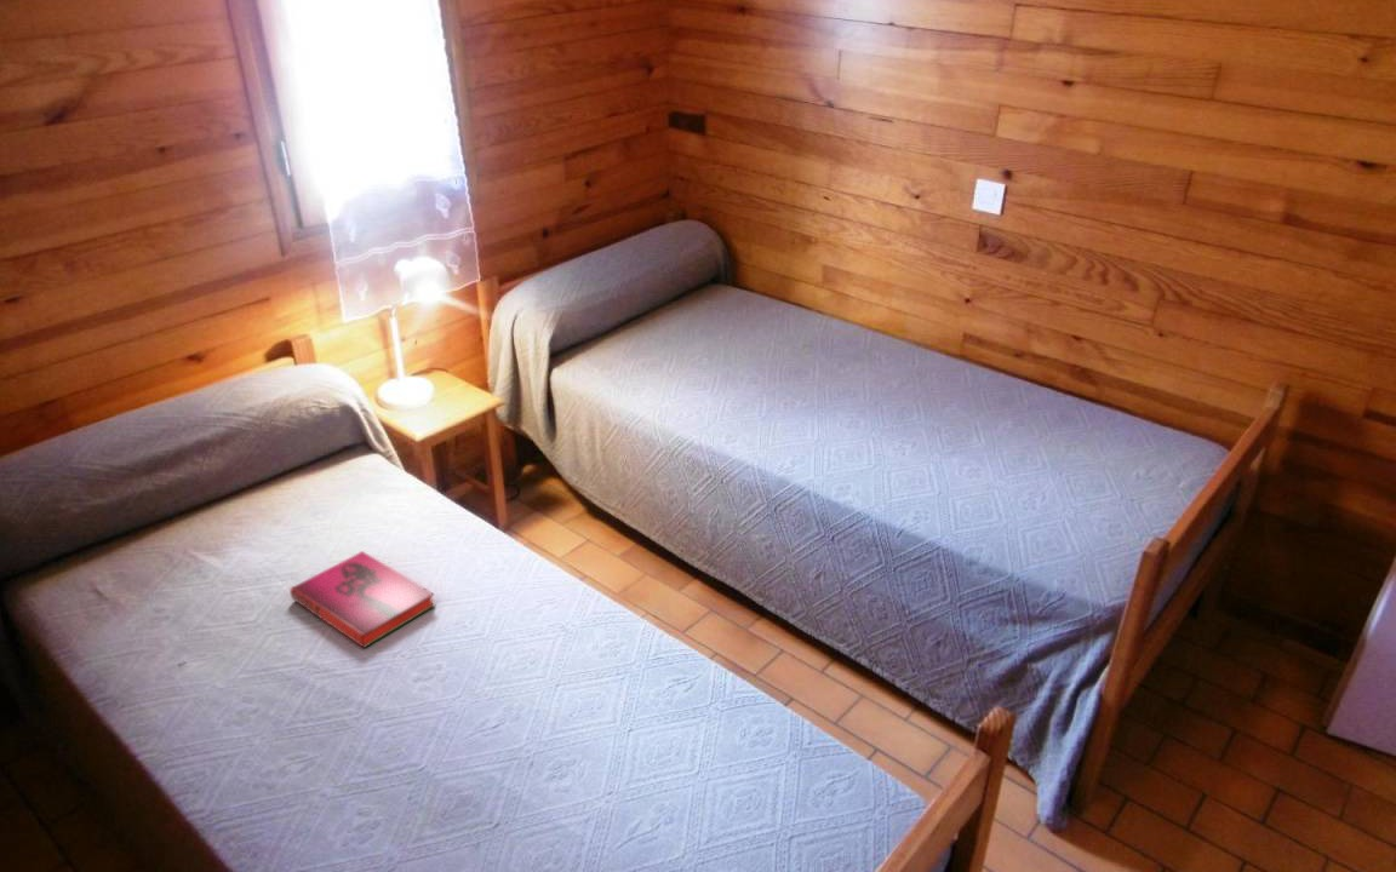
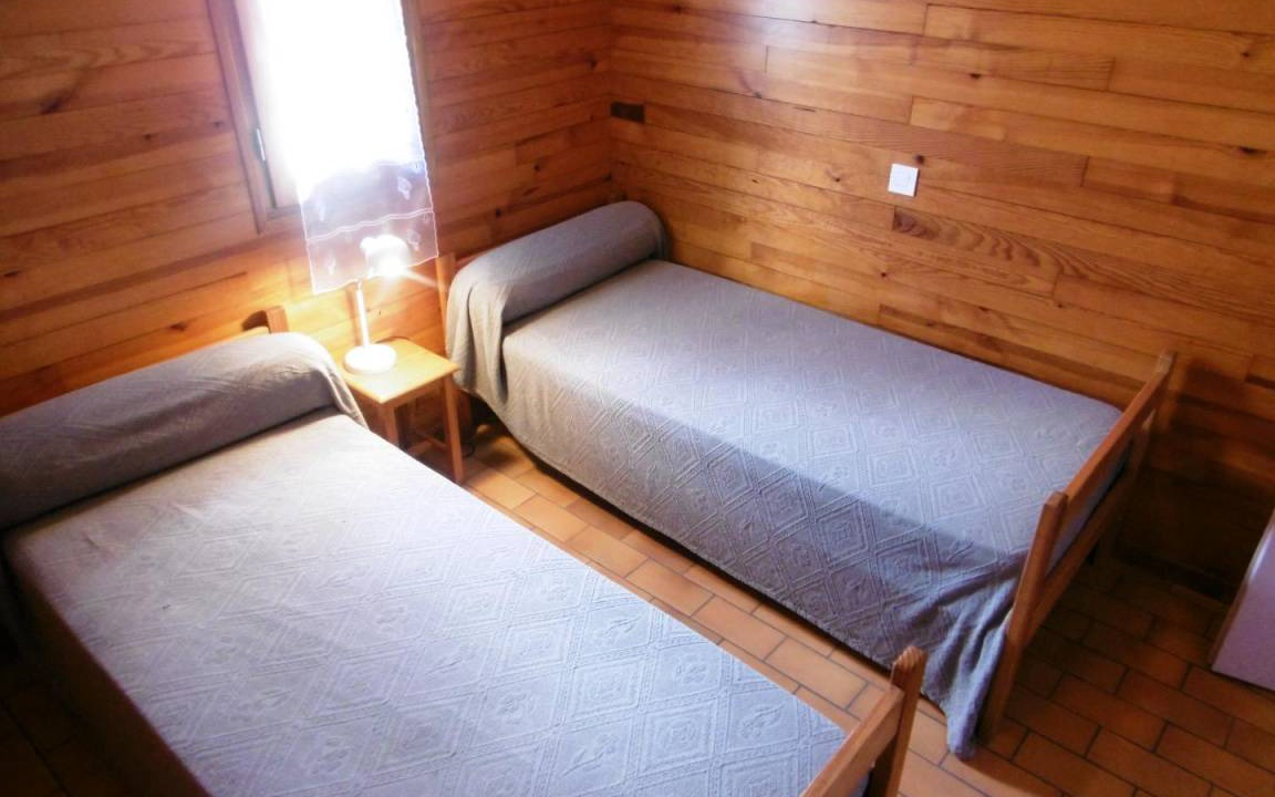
- hardback book (362, 597)
